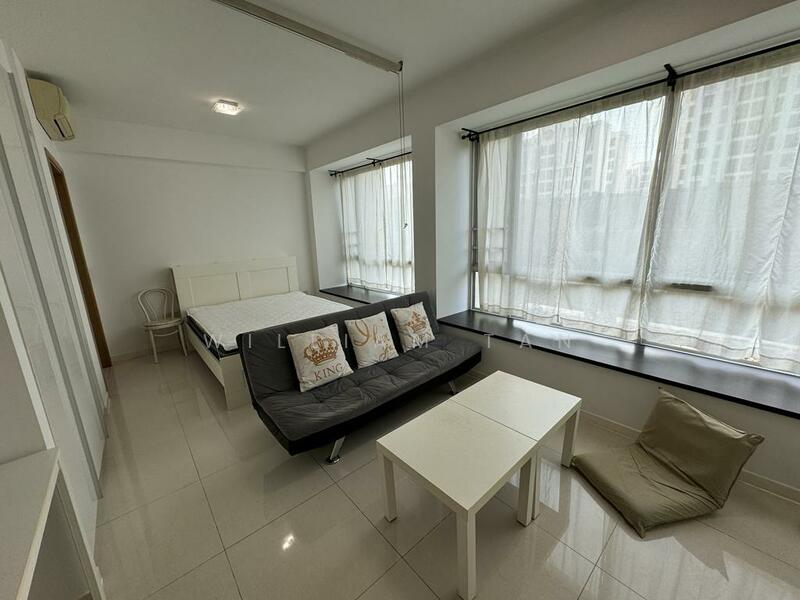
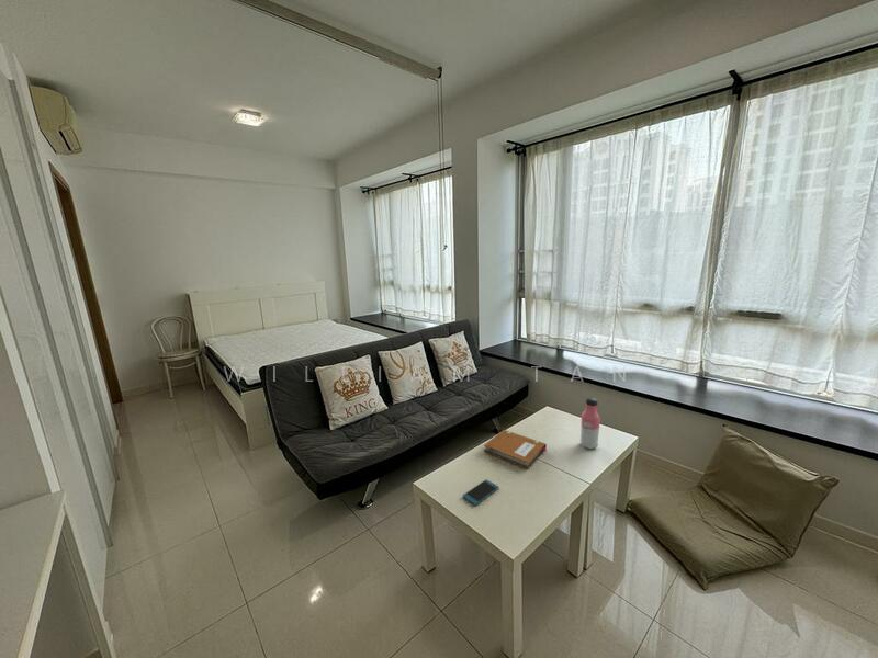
+ smartphone (481, 491)
+ notebook (516, 447)
+ water bottle (589, 422)
